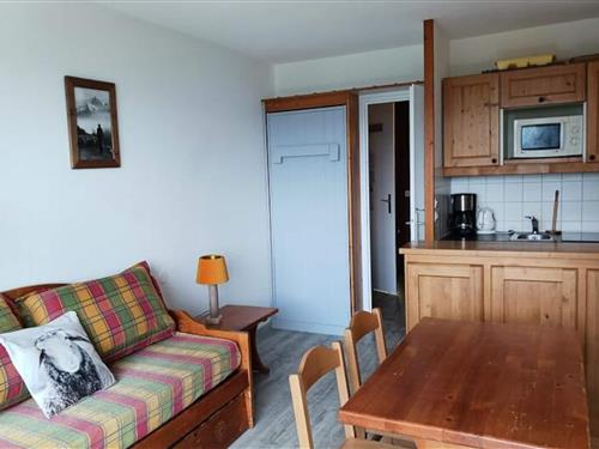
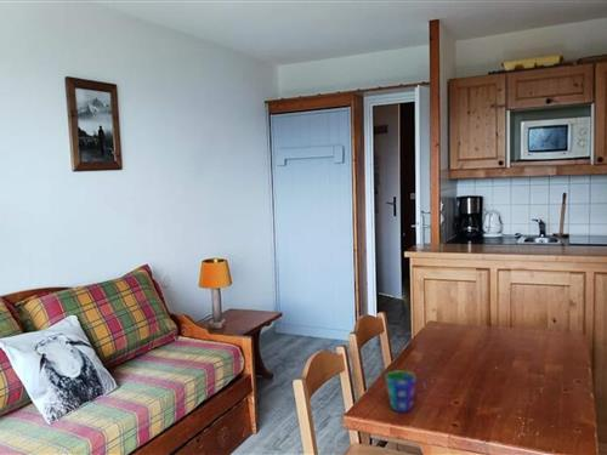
+ cup (405, 392)
